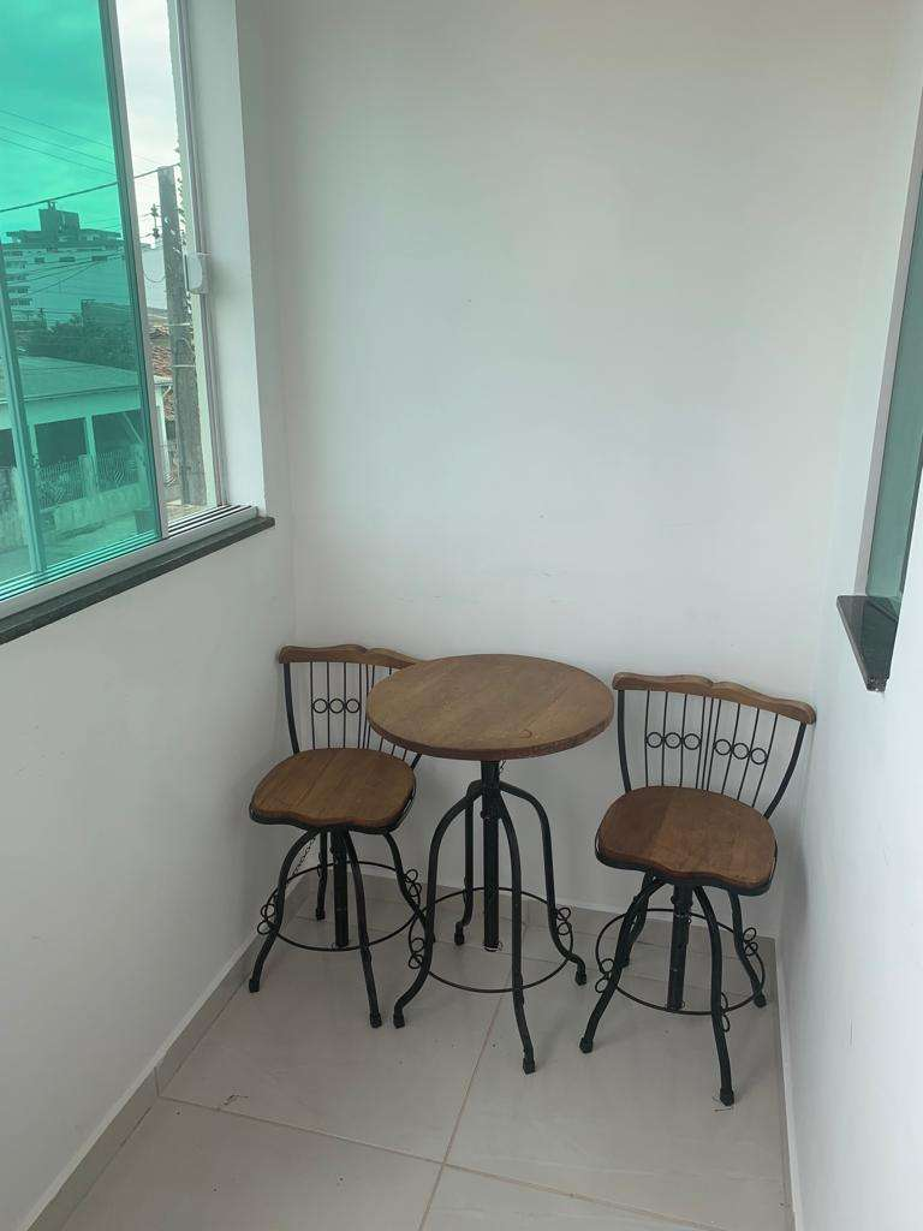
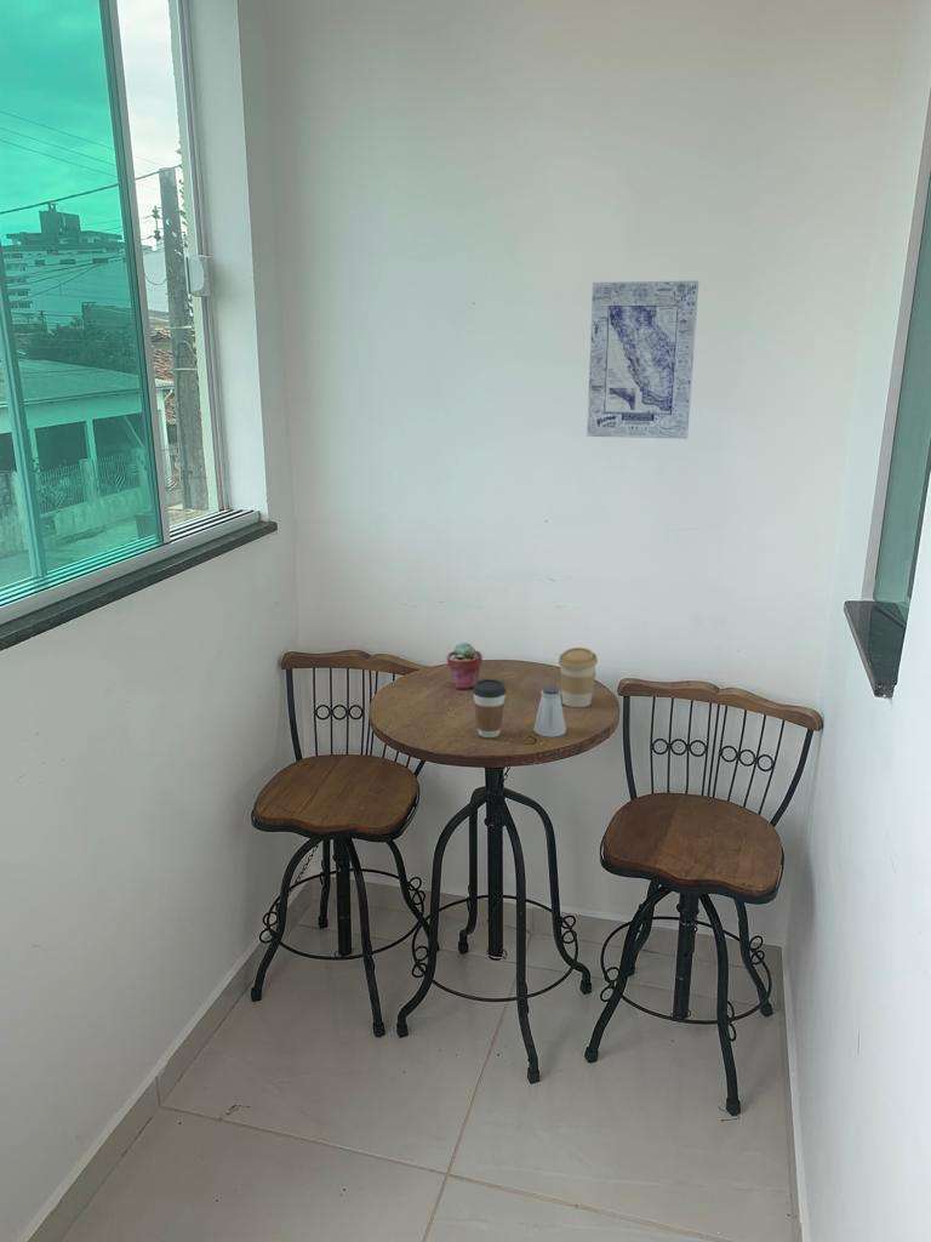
+ potted succulent (464, 663)
+ saltshaker (550, 710)
+ wall art (640, 360)
+ coffee cup (489, 708)
+ coffee cup (577, 677)
